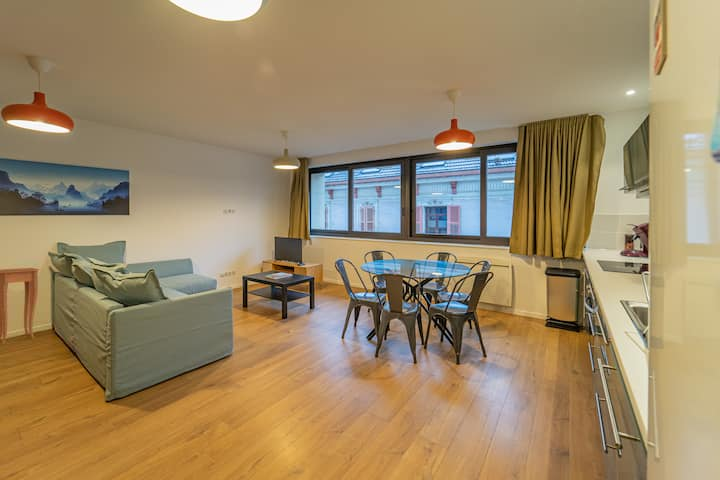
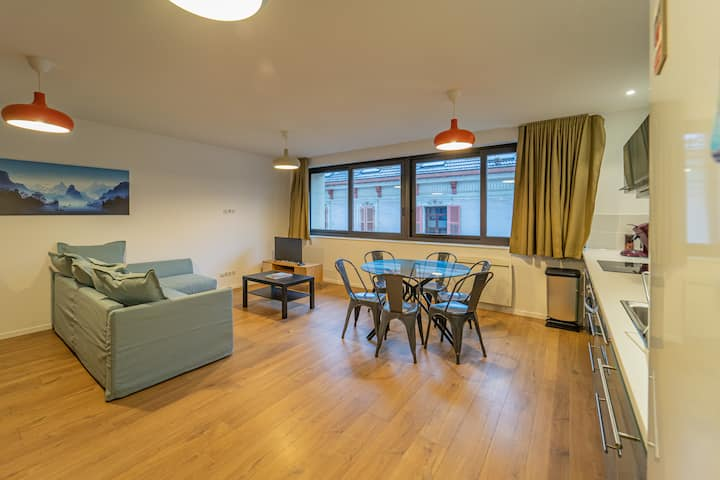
- side table (24, 304)
